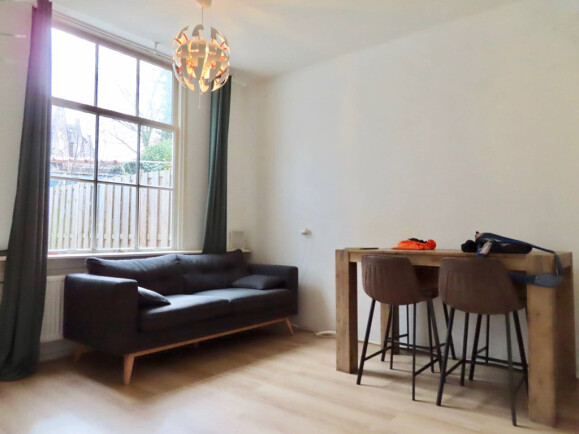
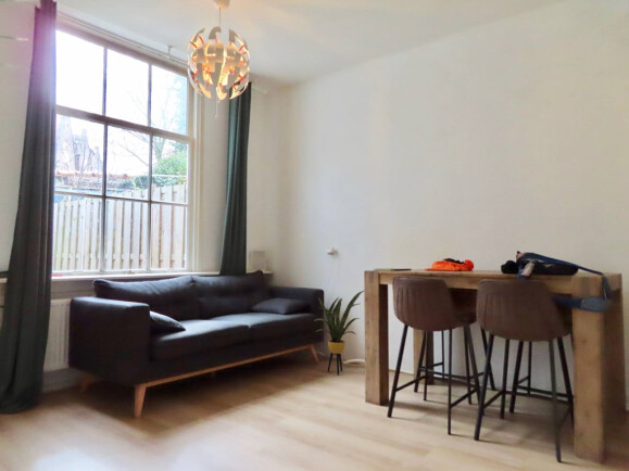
+ house plant (341, 332)
